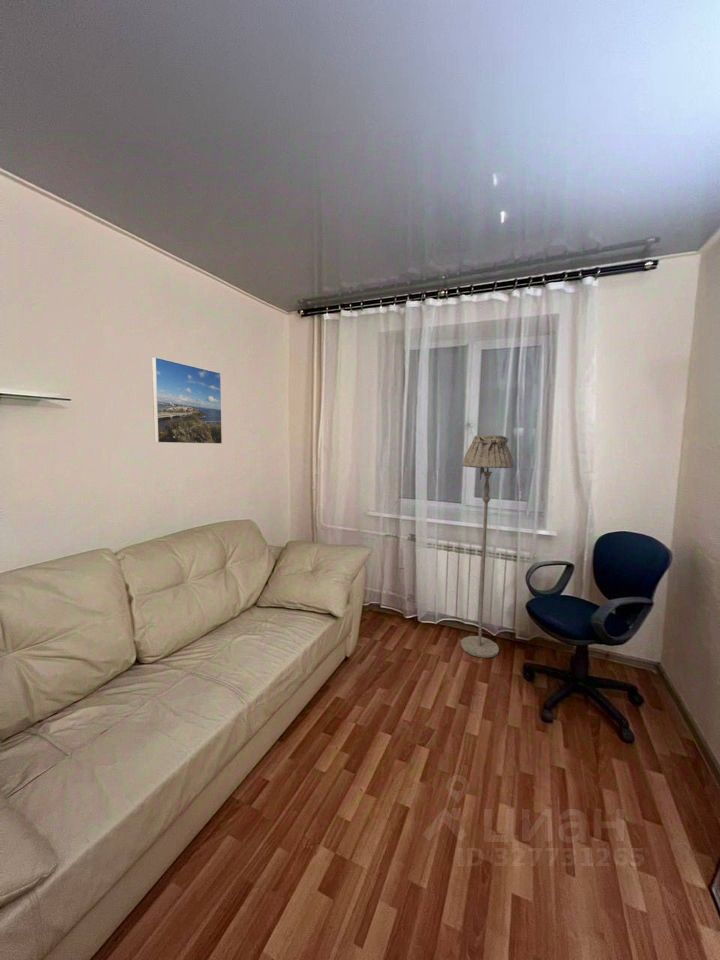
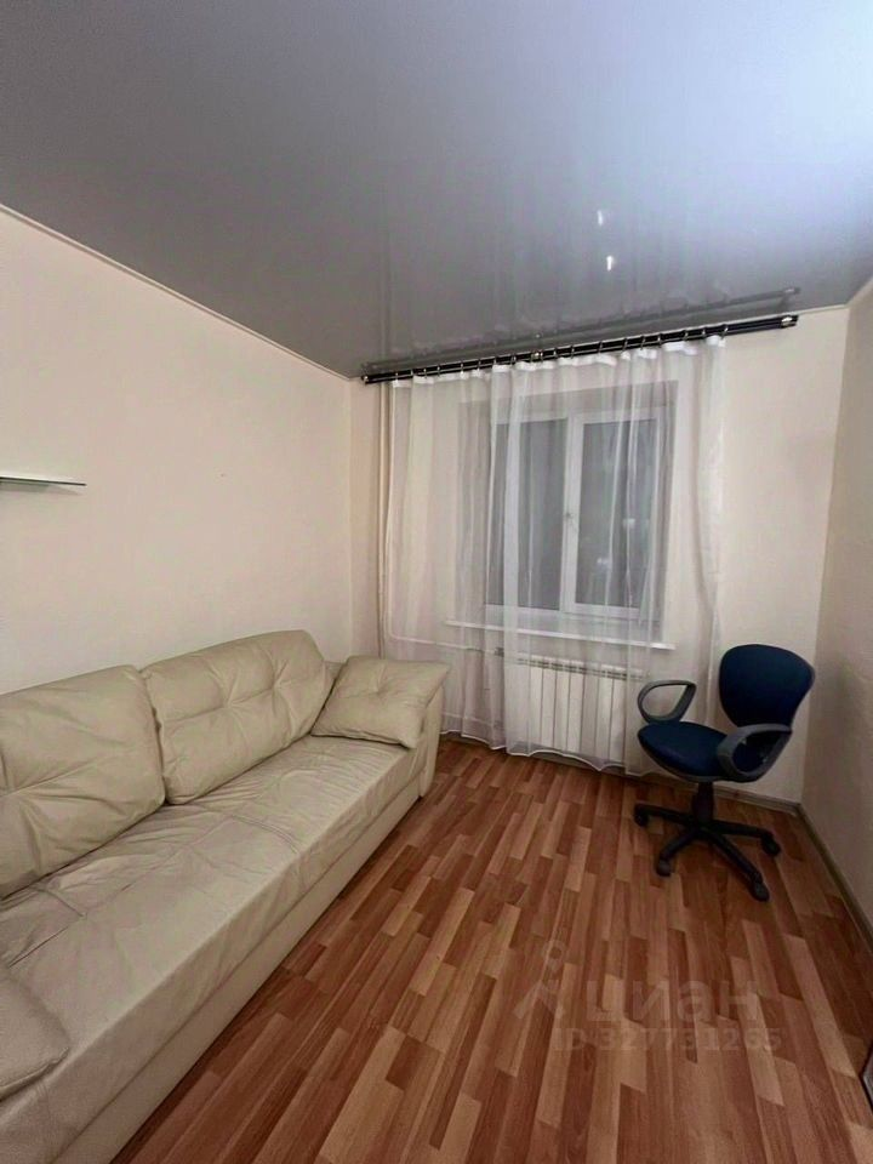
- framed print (190, 405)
- floor lamp (483, 544)
